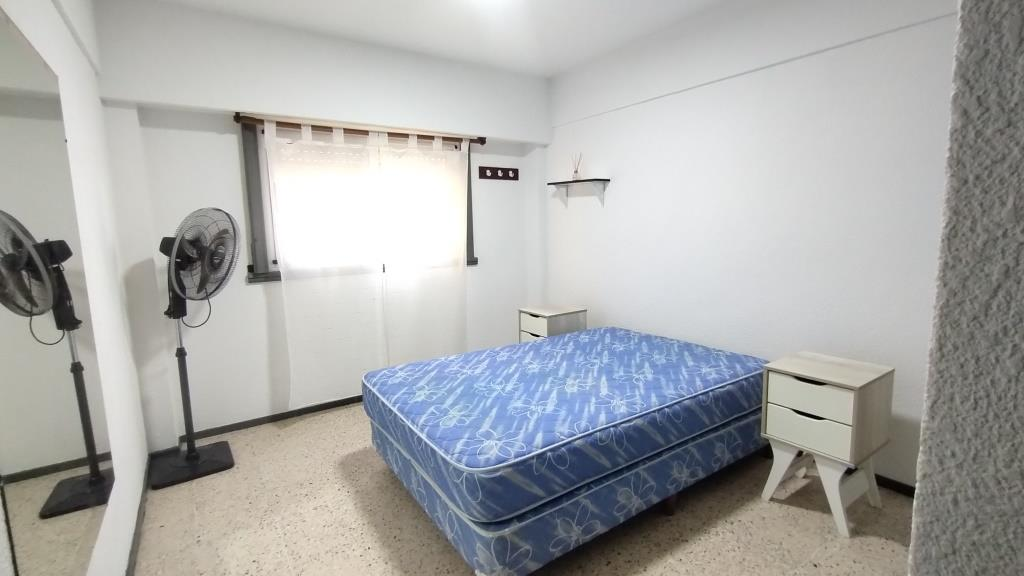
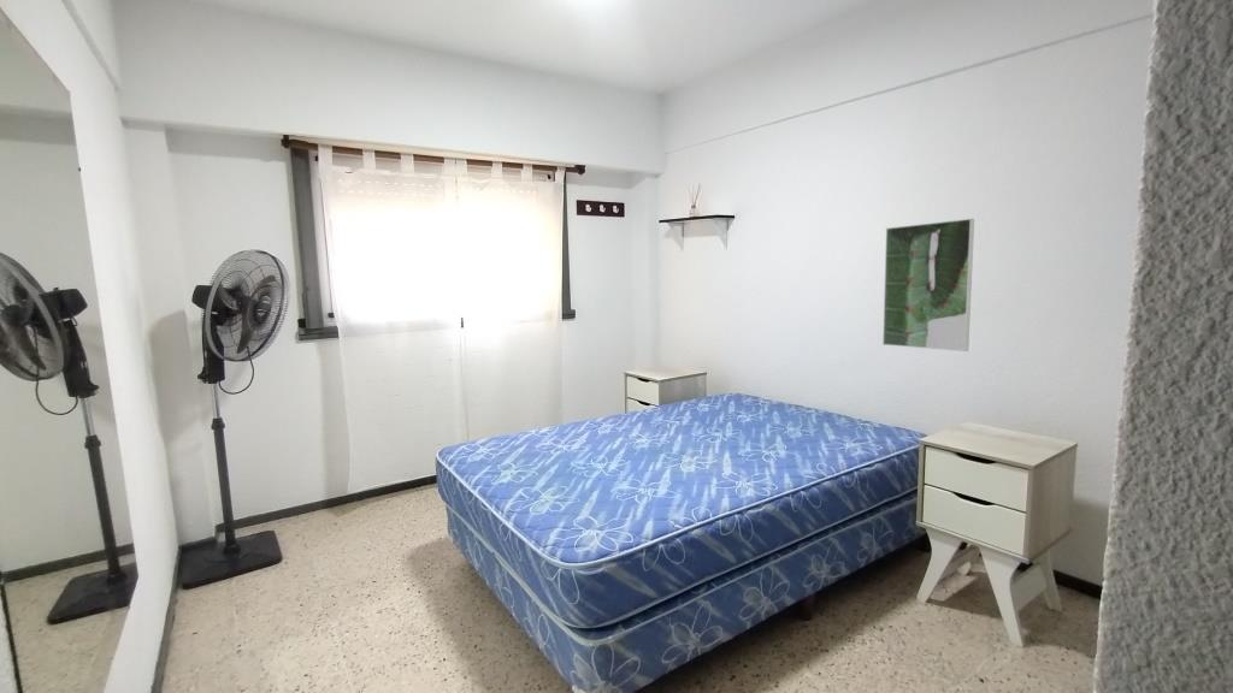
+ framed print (925, 286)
